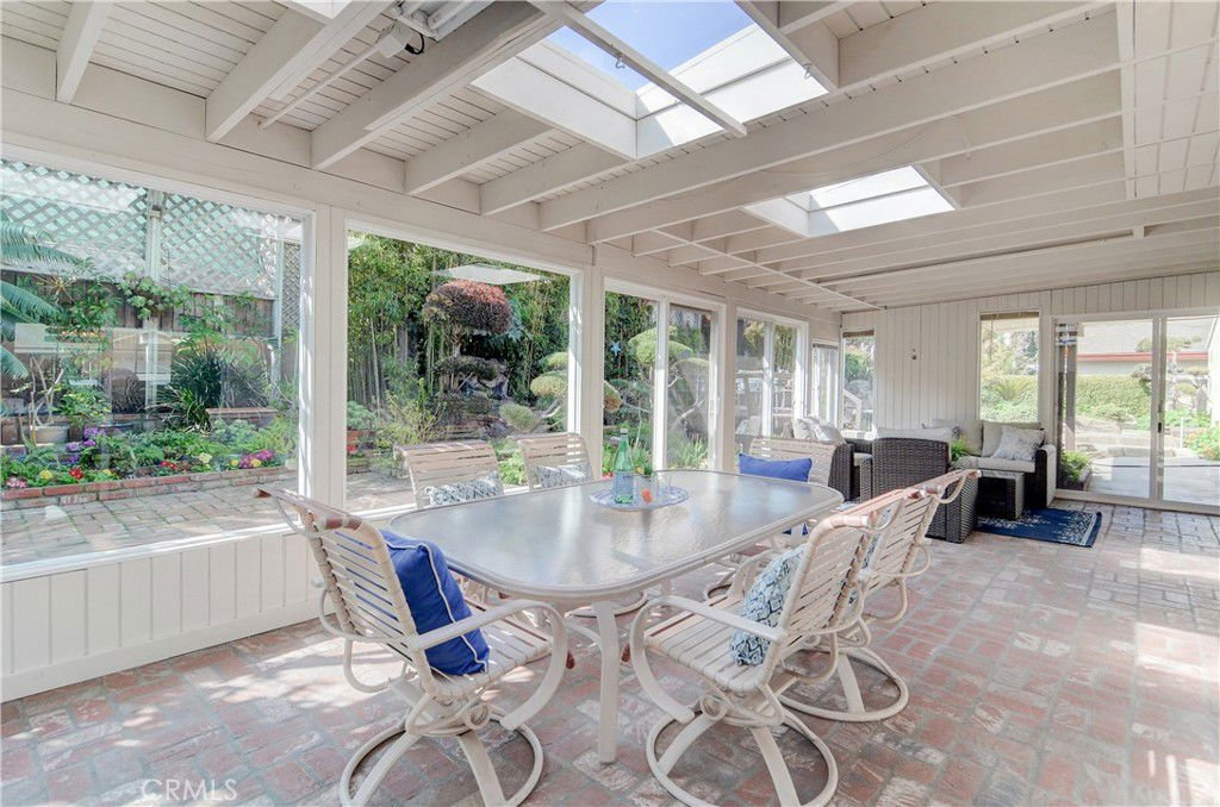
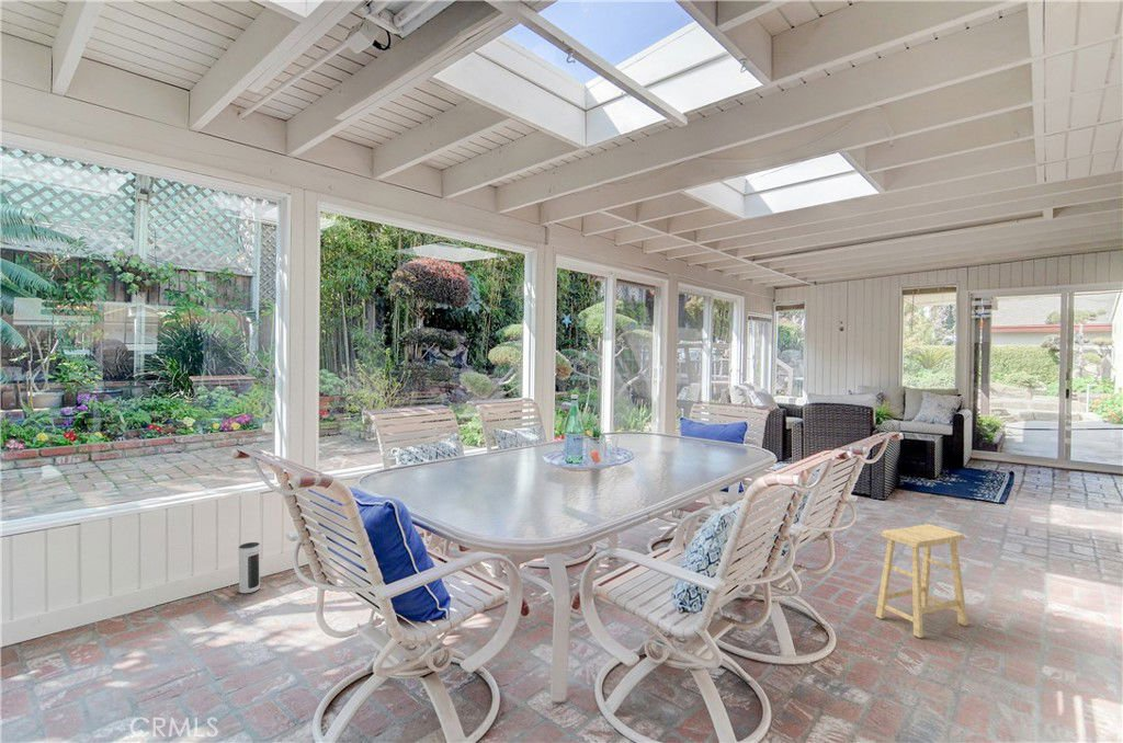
+ footstool (921, 576)
+ speaker (249, 567)
